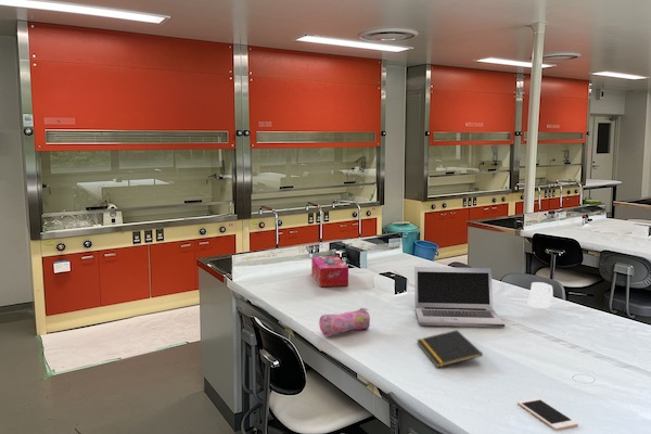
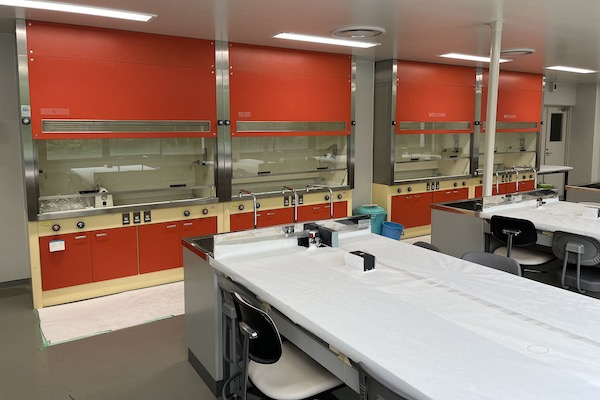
- mug (541, 294)
- tissue box (329, 270)
- laptop (457, 295)
- pencil case (345, 321)
- cell phone (546, 412)
- notepad (447, 347)
